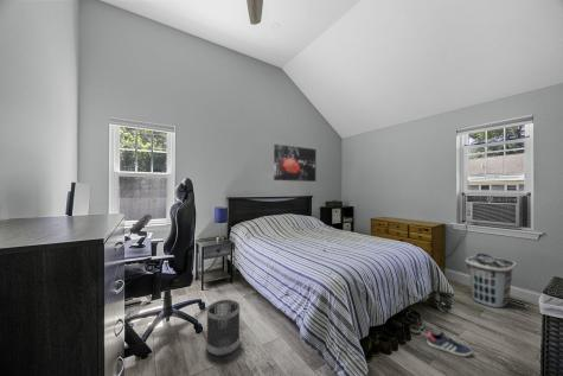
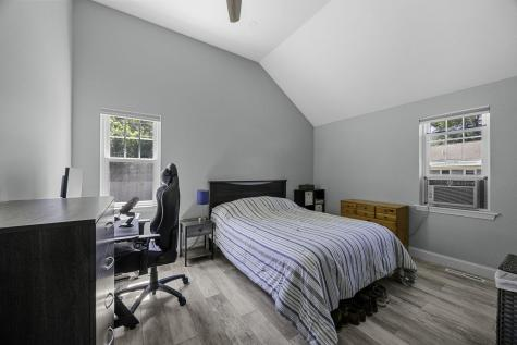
- wall art (295, 164)
- sneaker (448, 342)
- clothes hamper (490, 276)
- wastebasket (223, 325)
